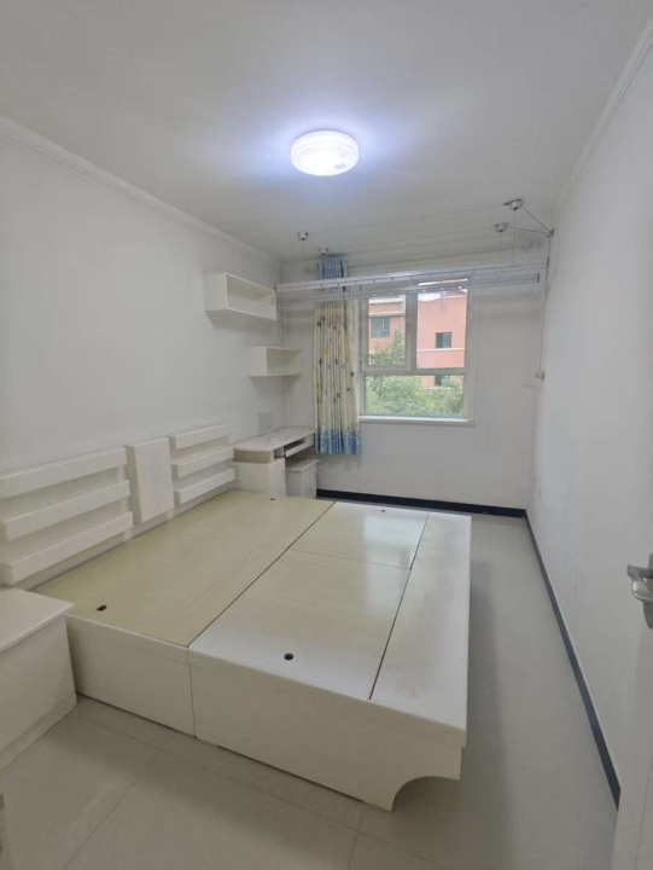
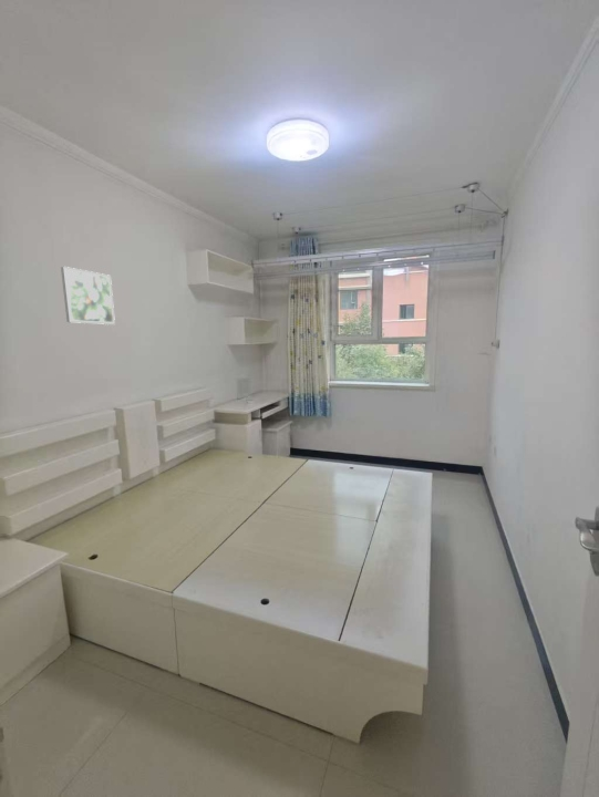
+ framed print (90, 297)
